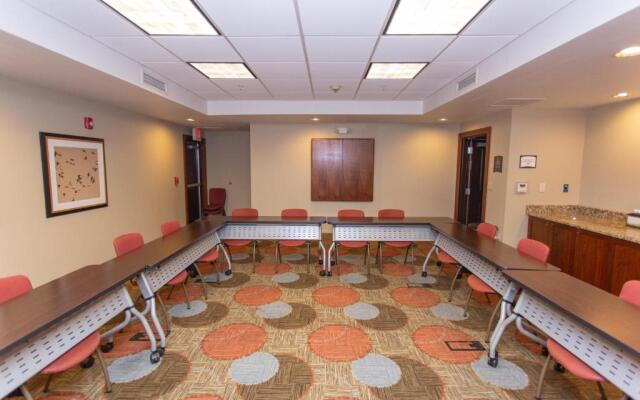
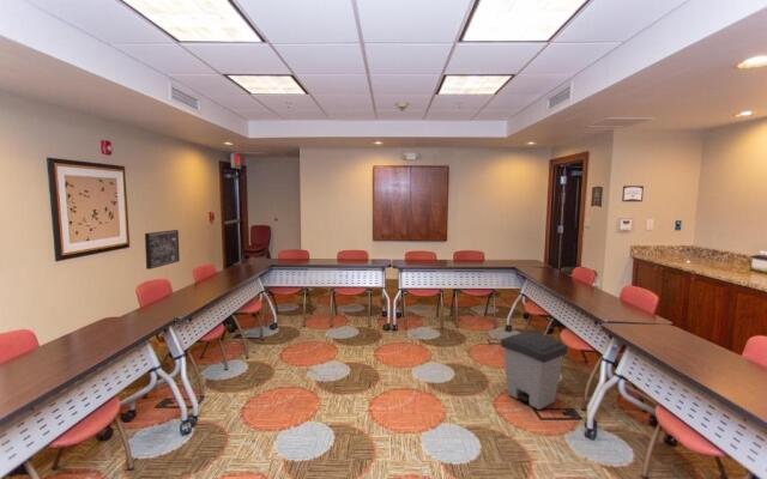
+ trash can (532, 368)
+ wall art (163, 248)
